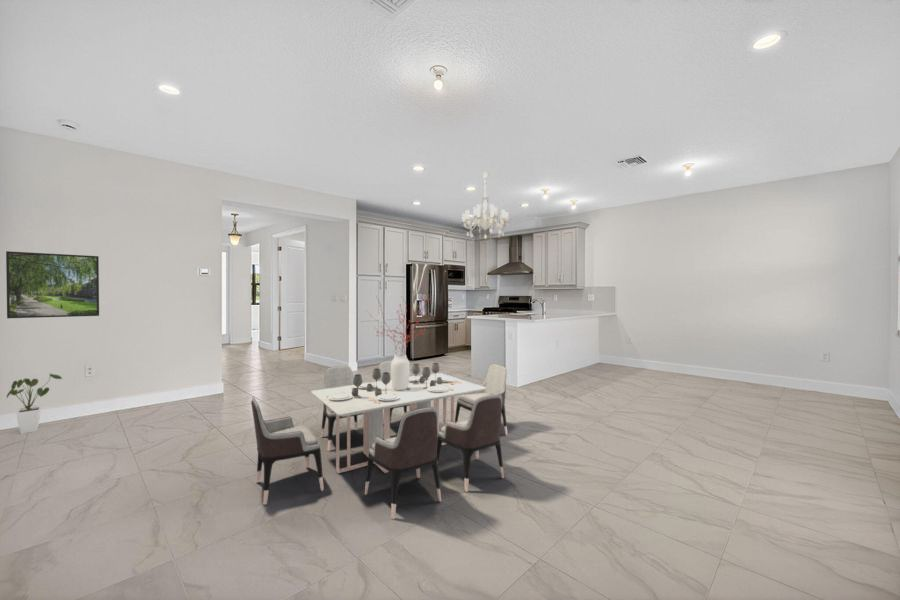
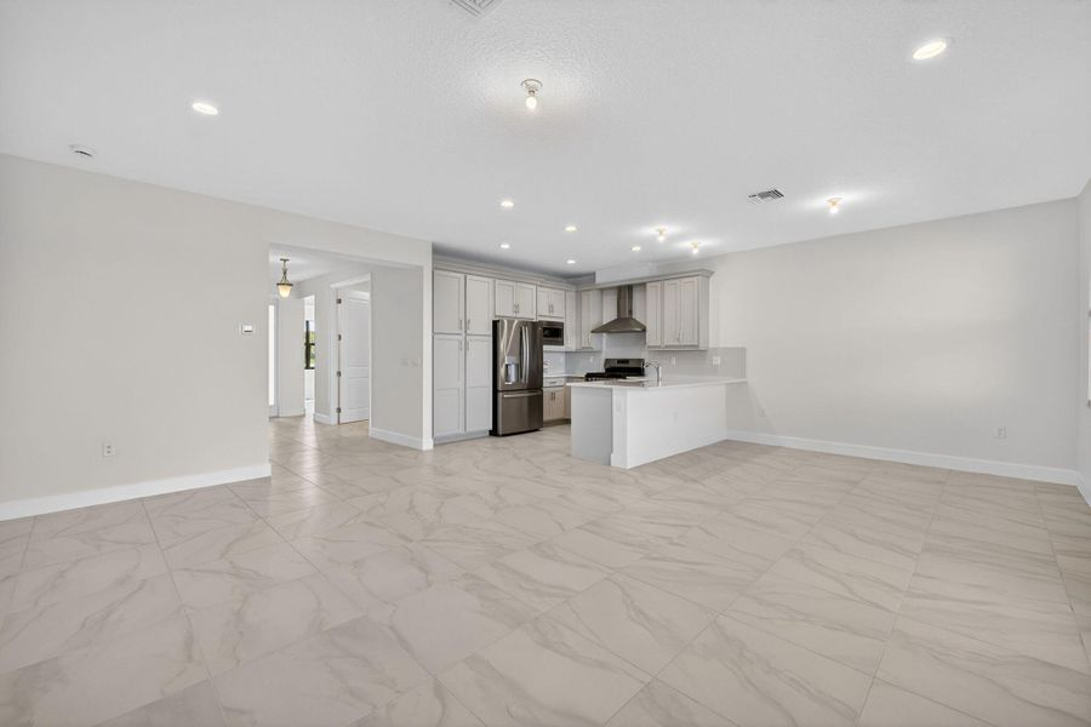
- dining table (400, 369)
- house plant (33, 402)
- chandelier (485, 206)
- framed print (55, 285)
